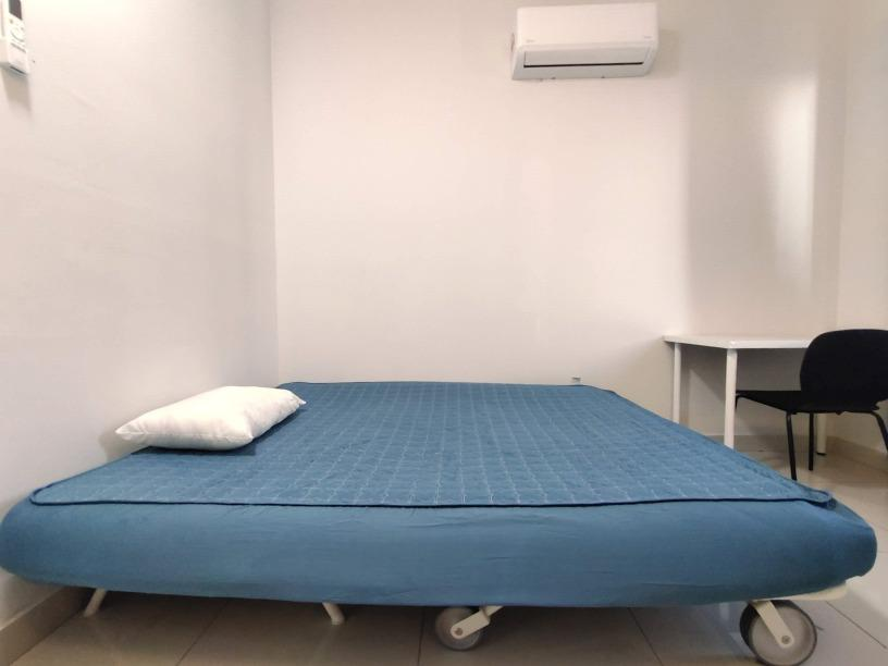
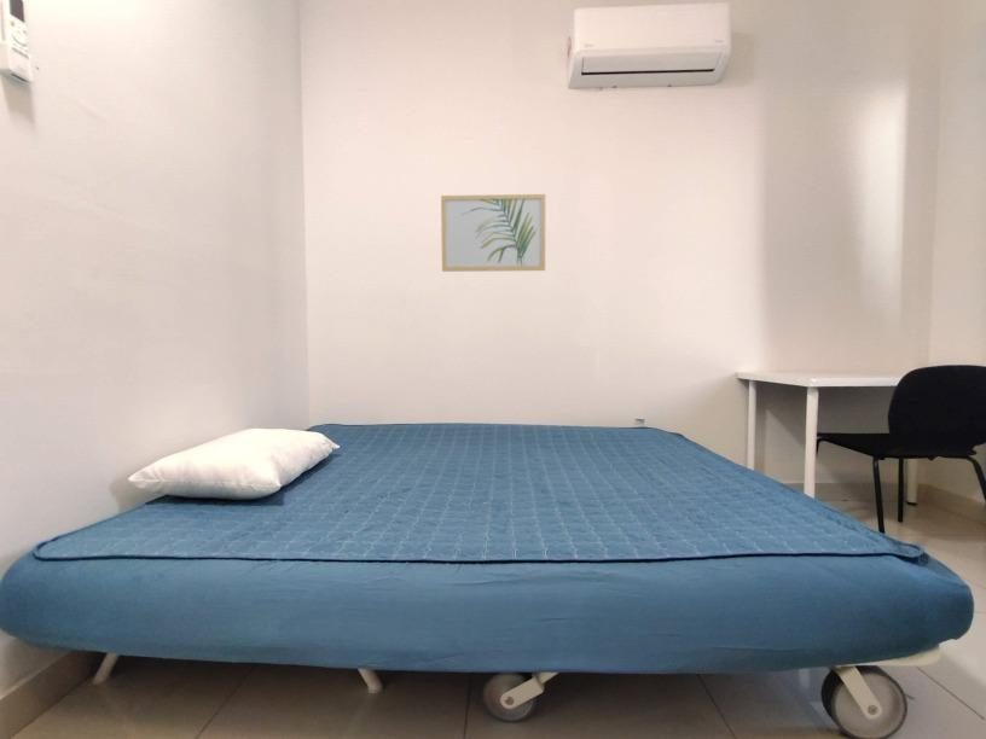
+ wall art (493, 233)
